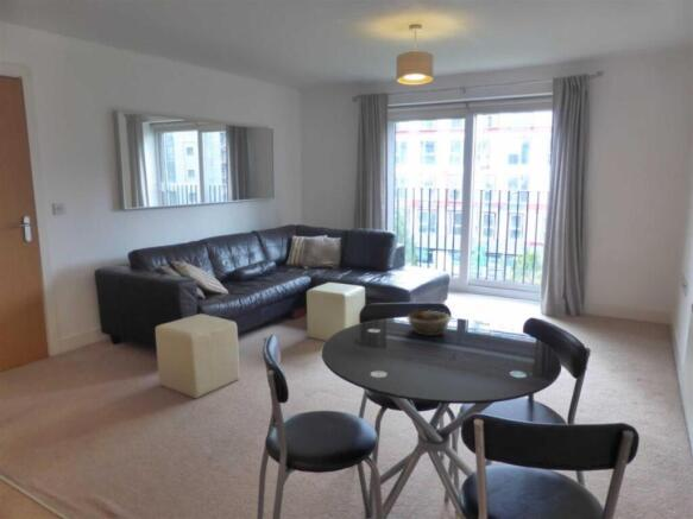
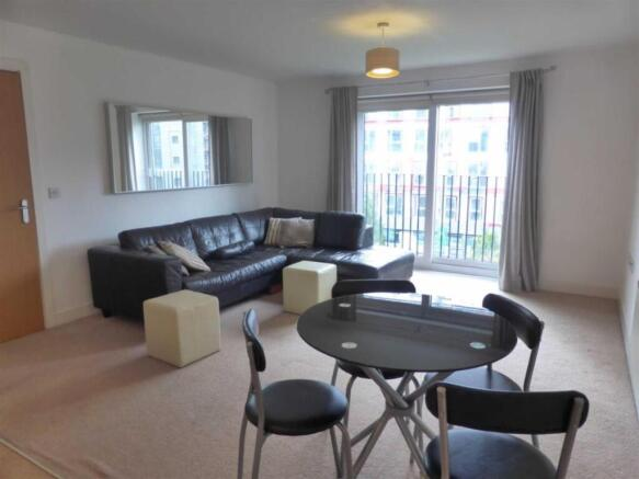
- succulent planter (428, 321)
